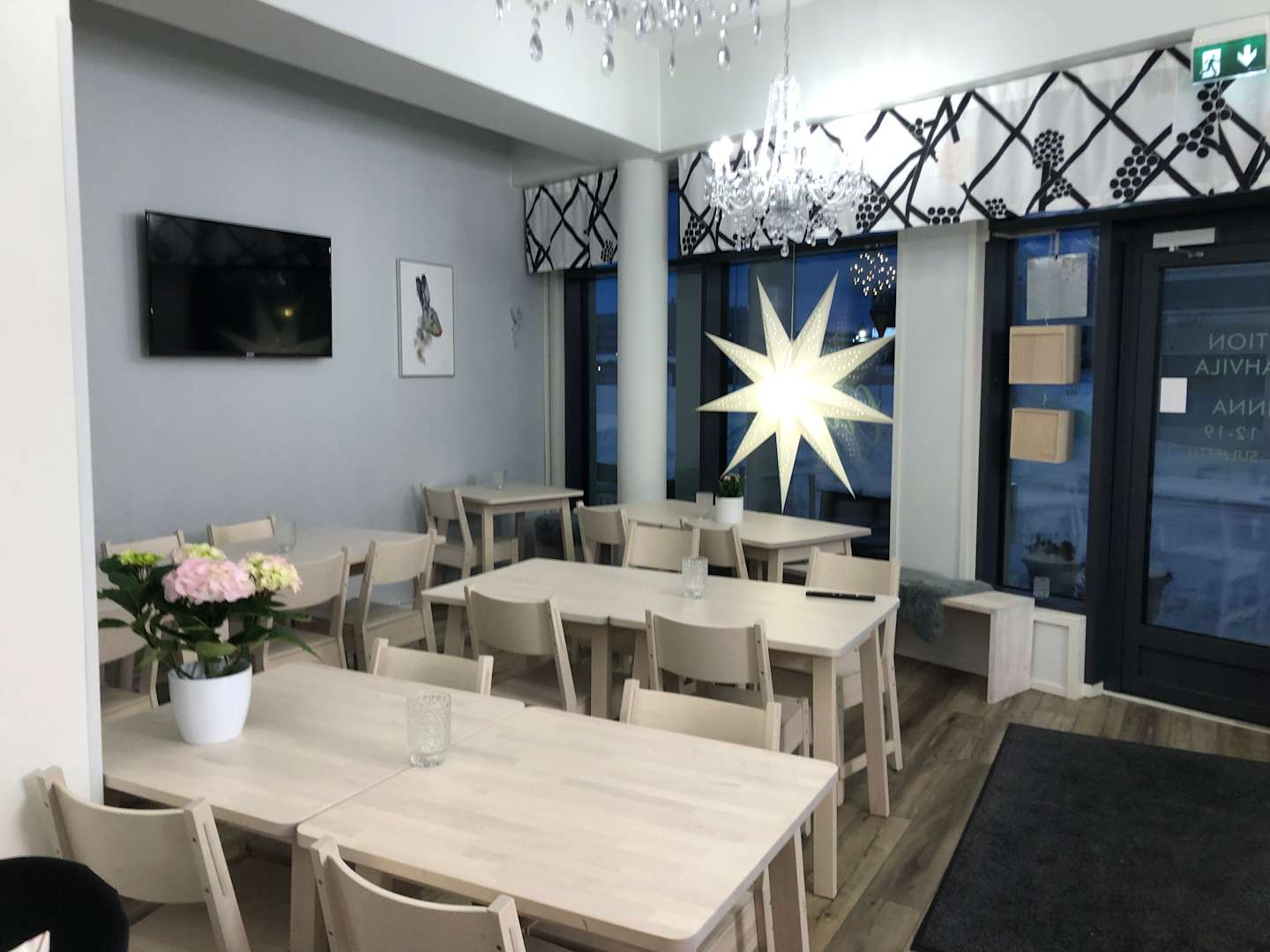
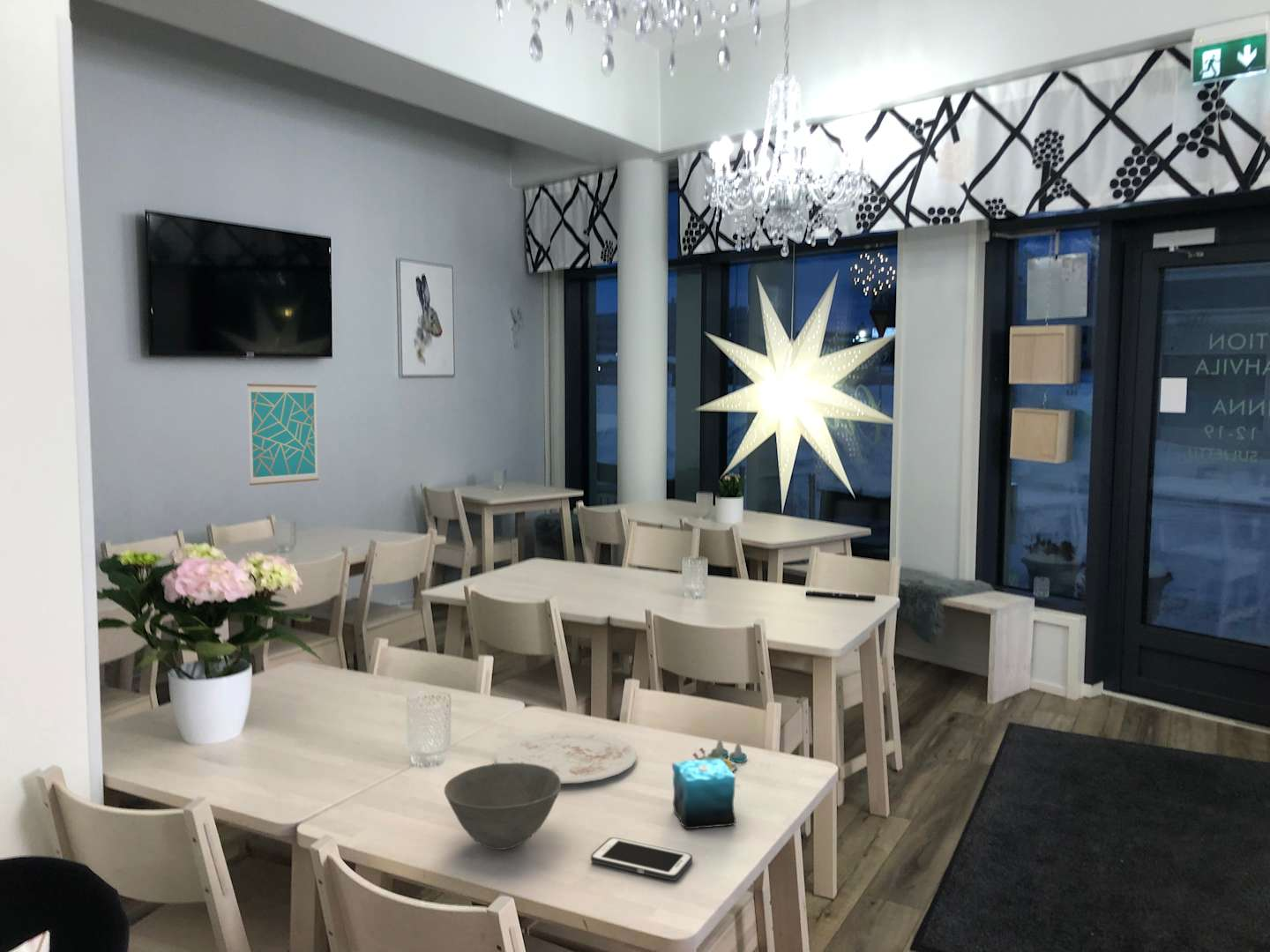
+ candle (703, 782)
+ wall art (284, 434)
+ plate (566, 756)
+ bowl (504, 813)
+ salt and pepper shaker set (718, 755)
+ cell phone (641, 858)
